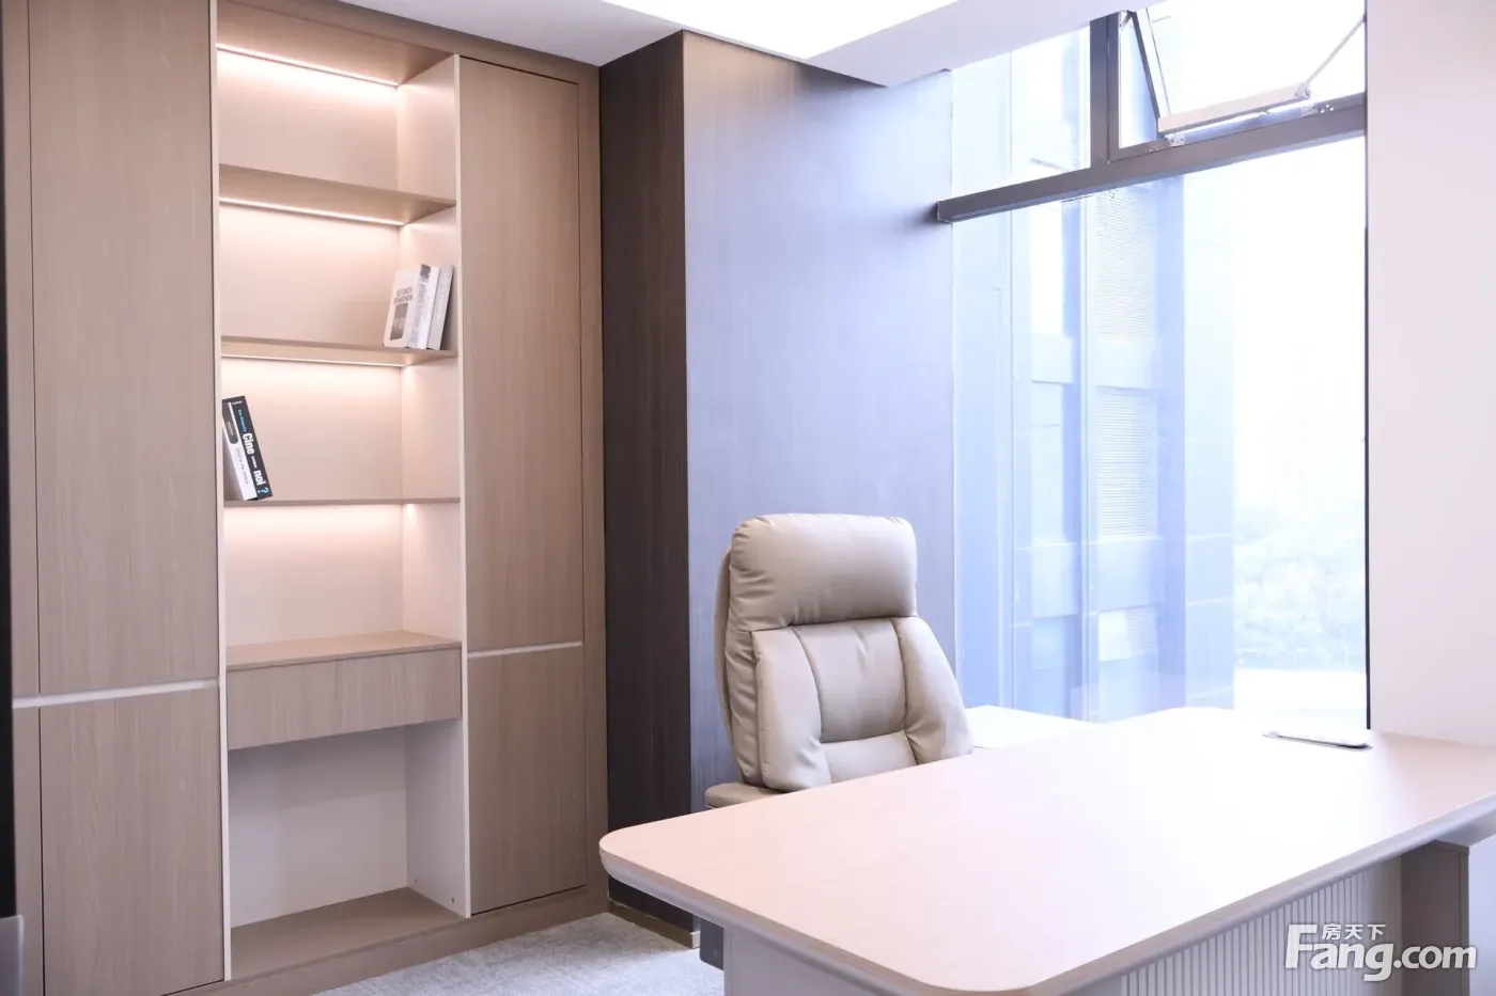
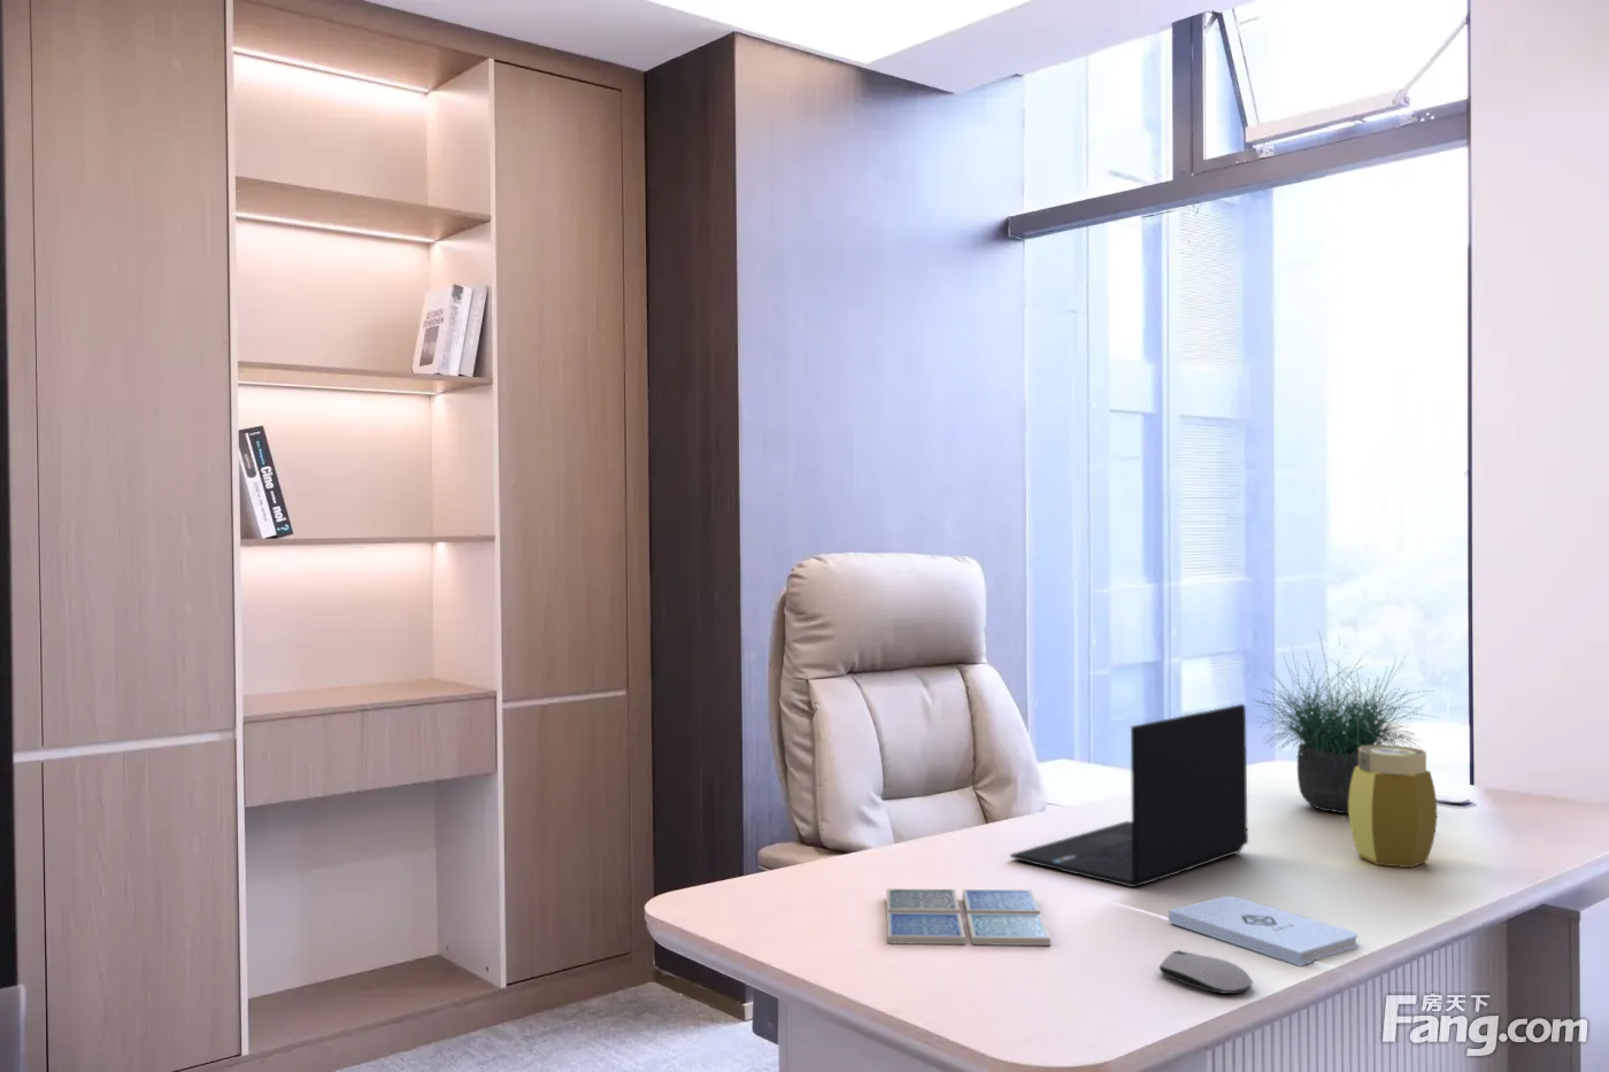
+ computer mouse (1206, 969)
+ drink coaster (959, 914)
+ laptop (1132, 781)
+ notepad (1262, 927)
+ potted plant (1340, 719)
+ jar (1391, 804)
